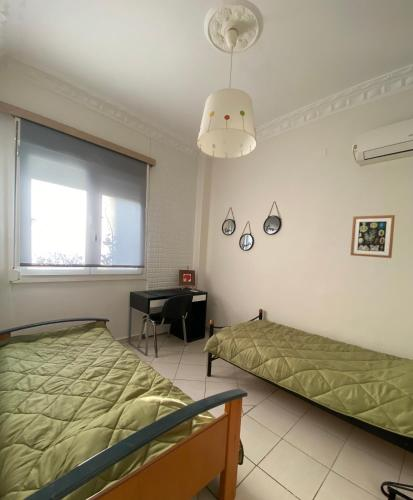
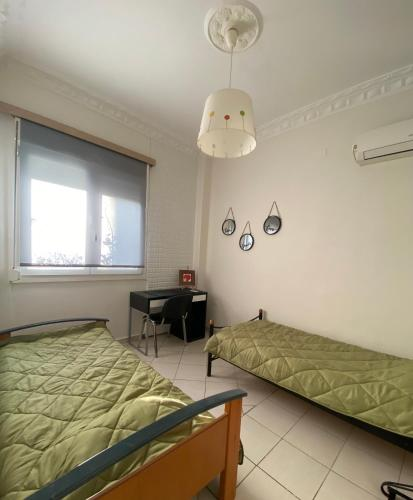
- wall art (371, 236)
